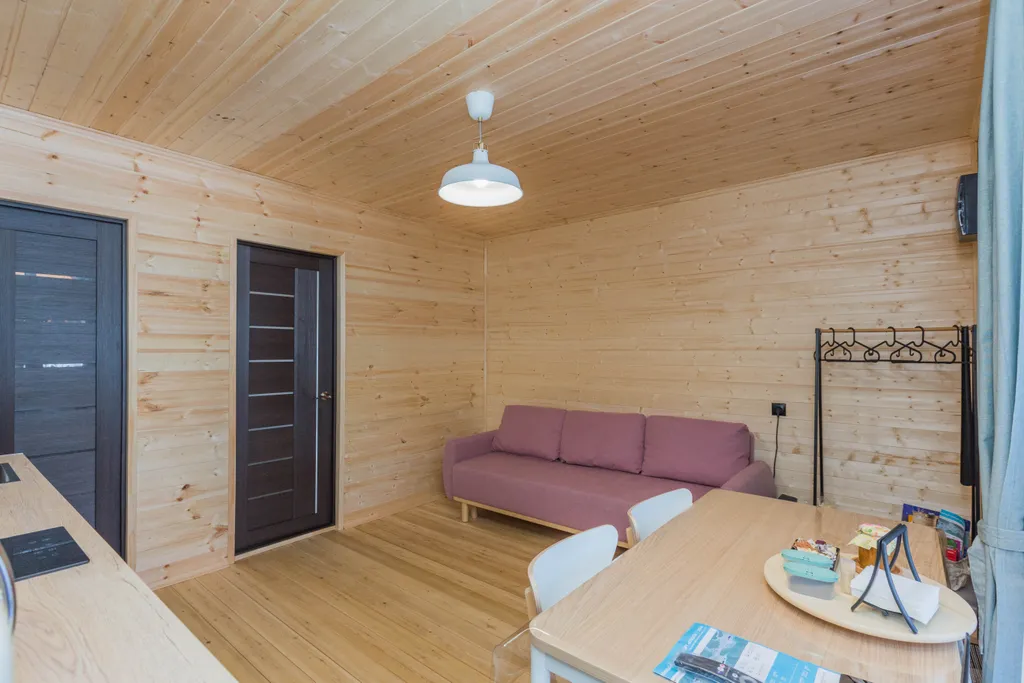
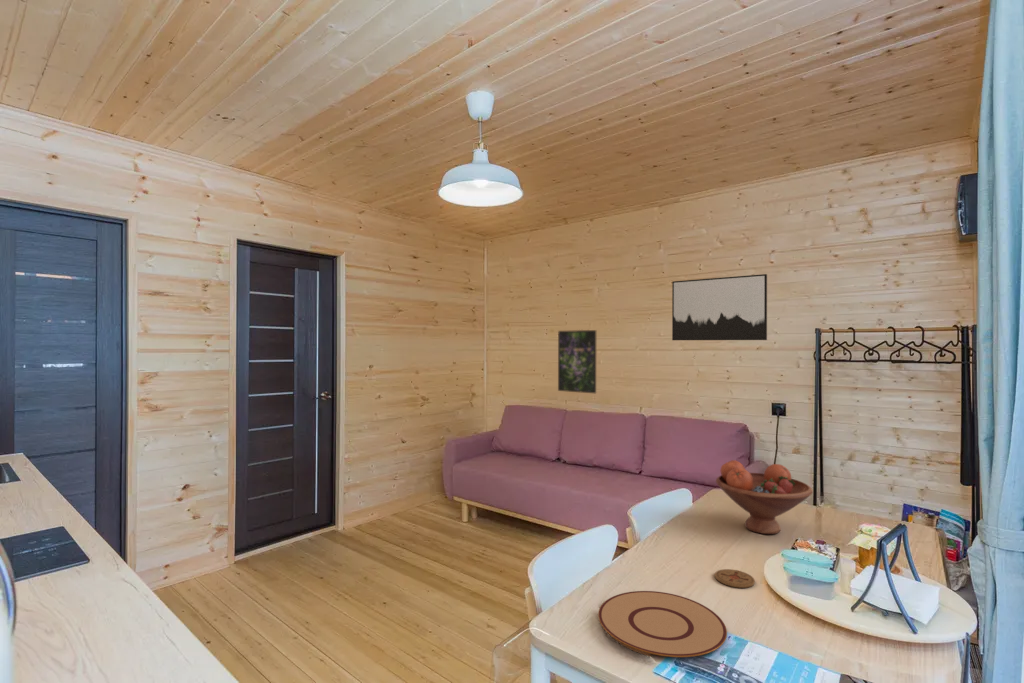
+ plate (660, 623)
+ wall art (717, 309)
+ coaster (734, 578)
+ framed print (576, 361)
+ fruit bowl (762, 497)
